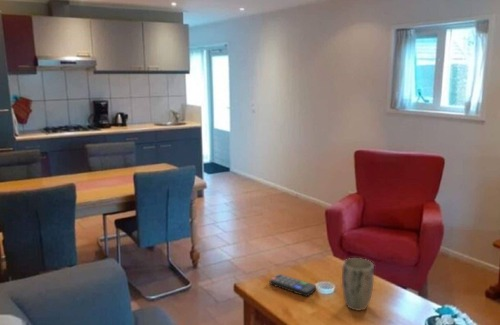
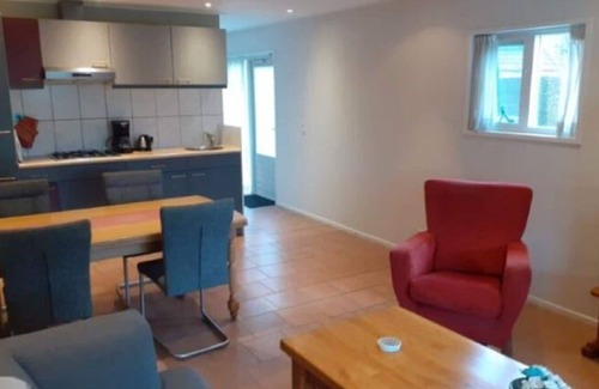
- remote control (292, 284)
- plant pot (357, 284)
